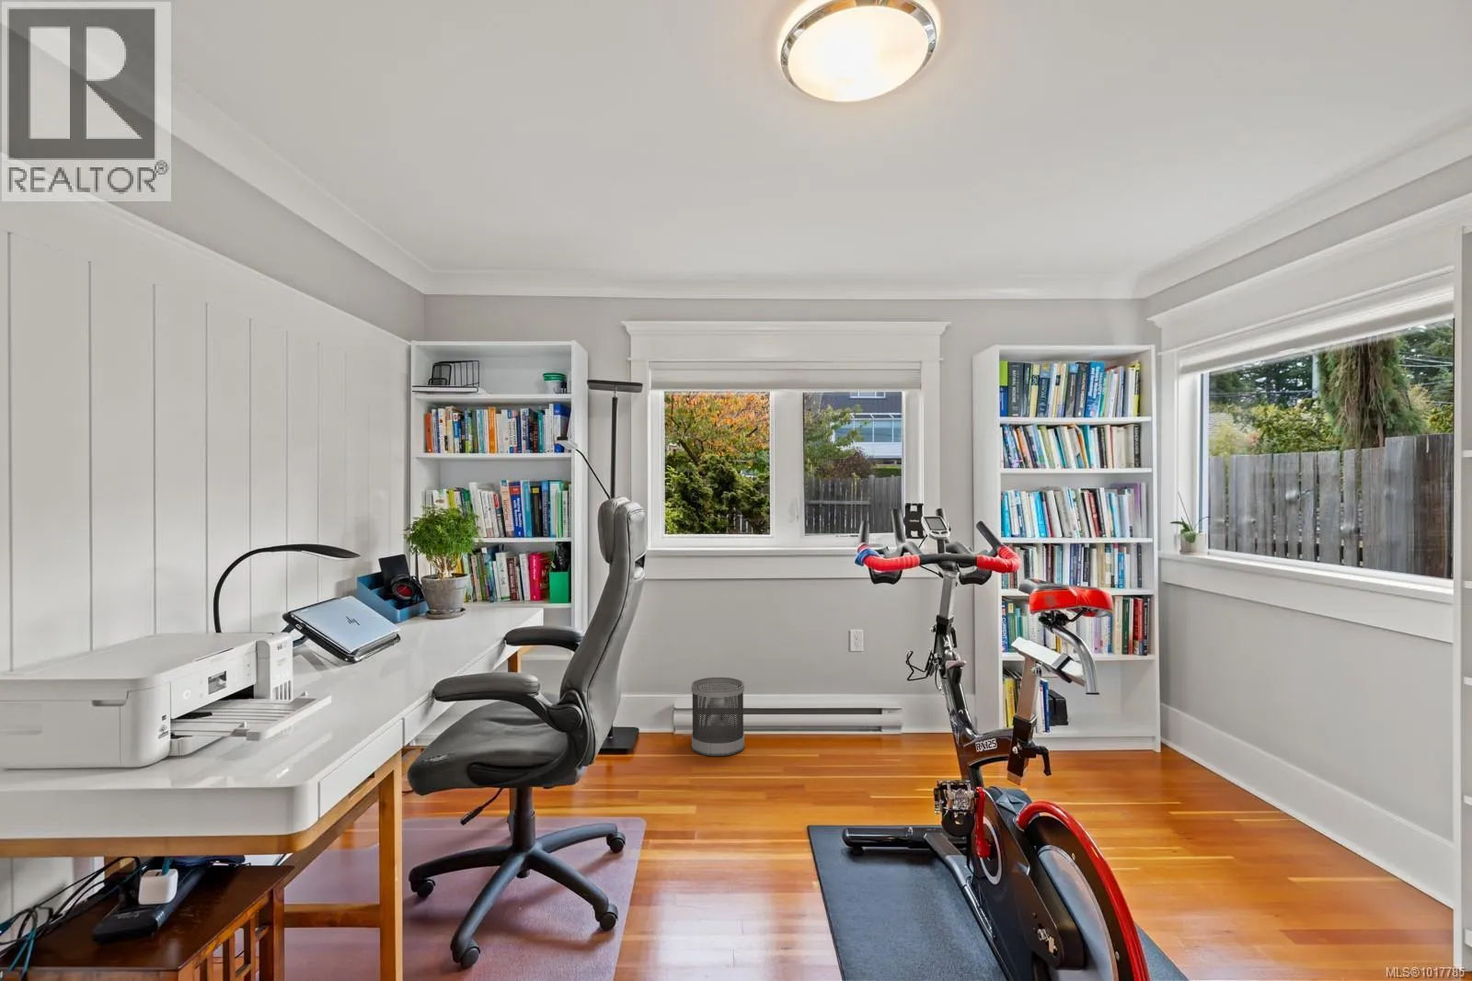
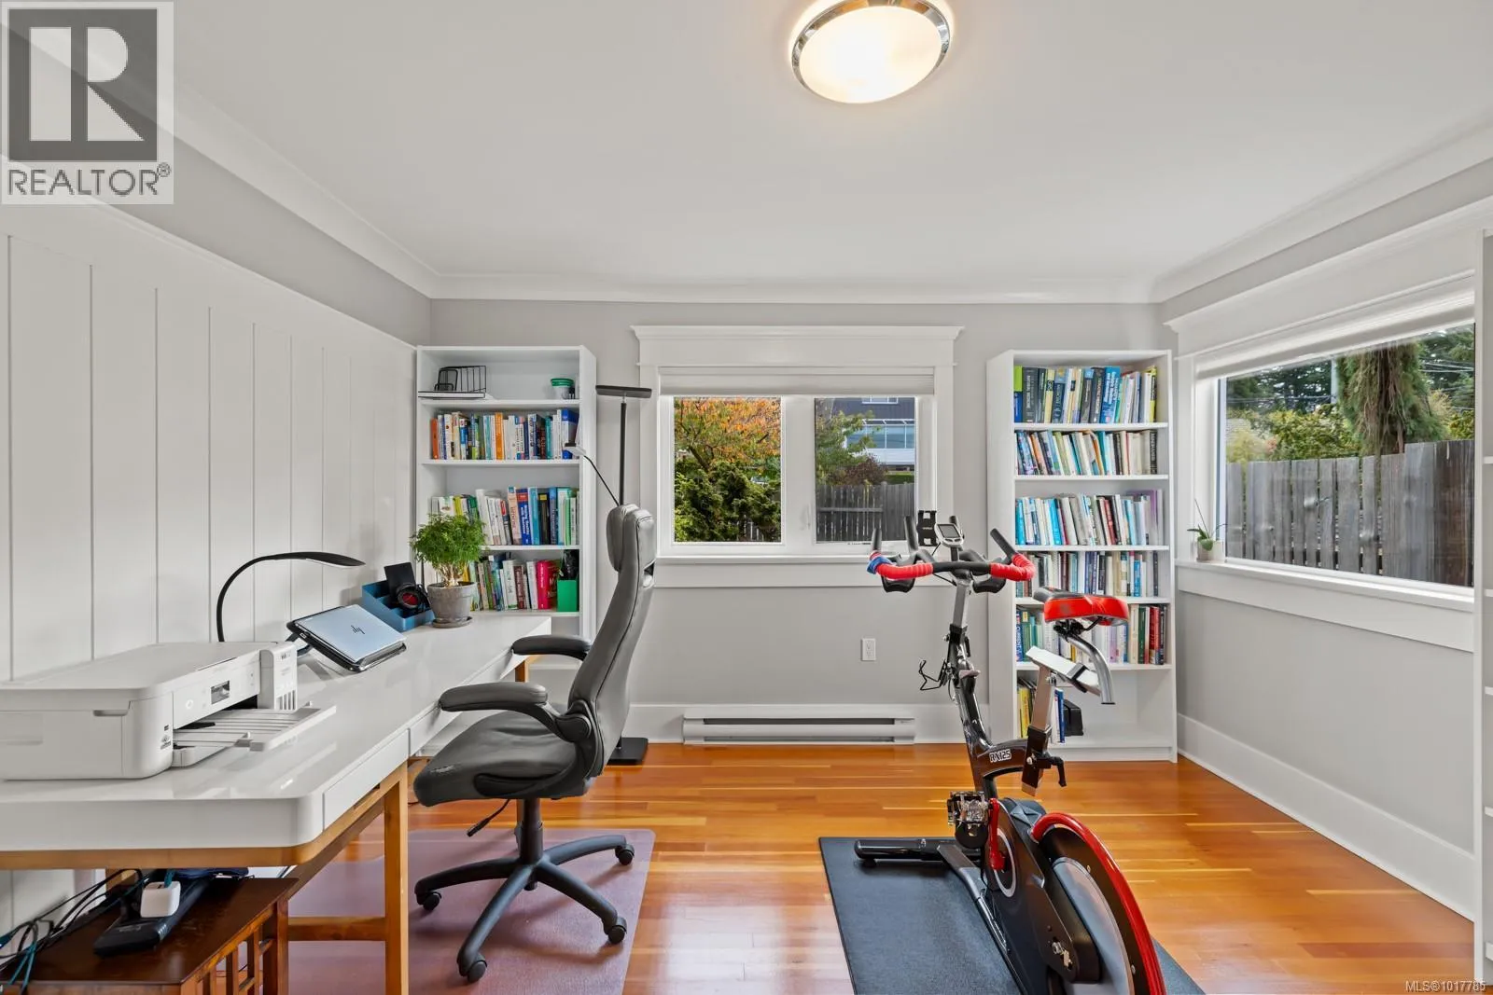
- wastebasket (717, 715)
